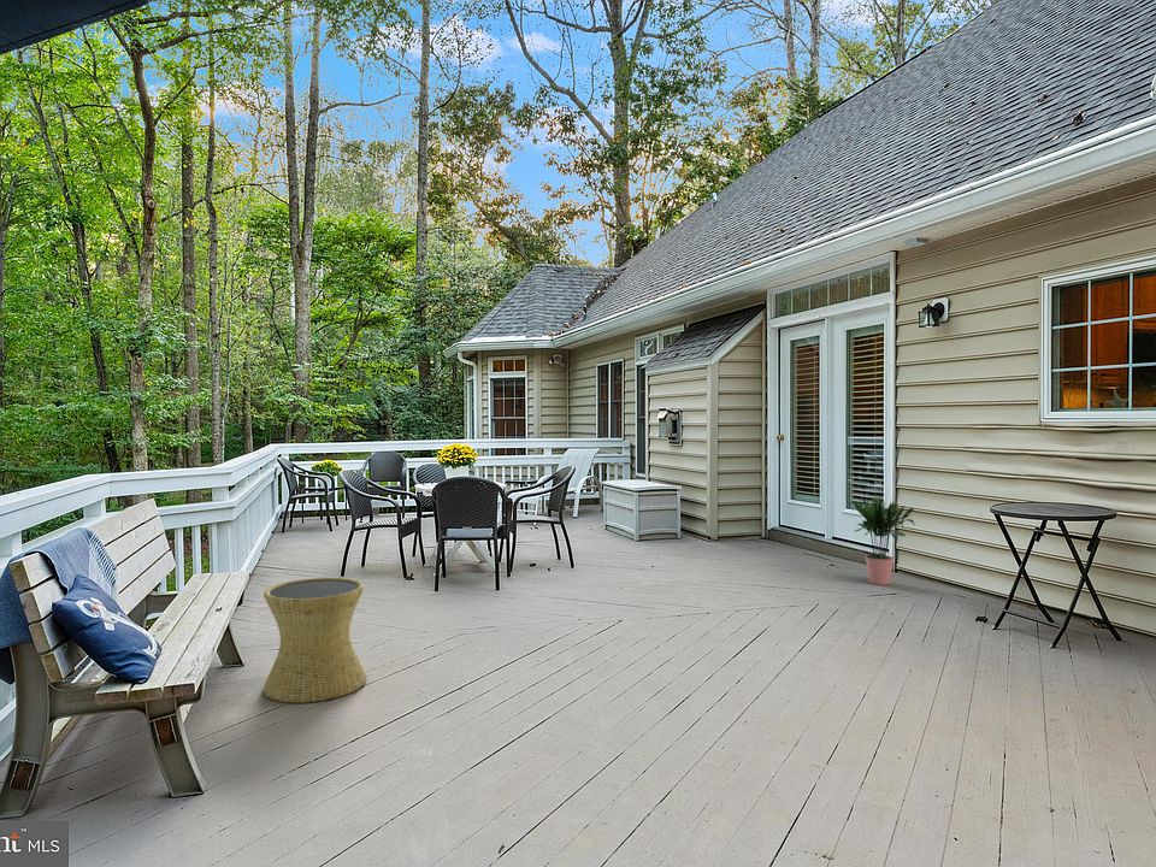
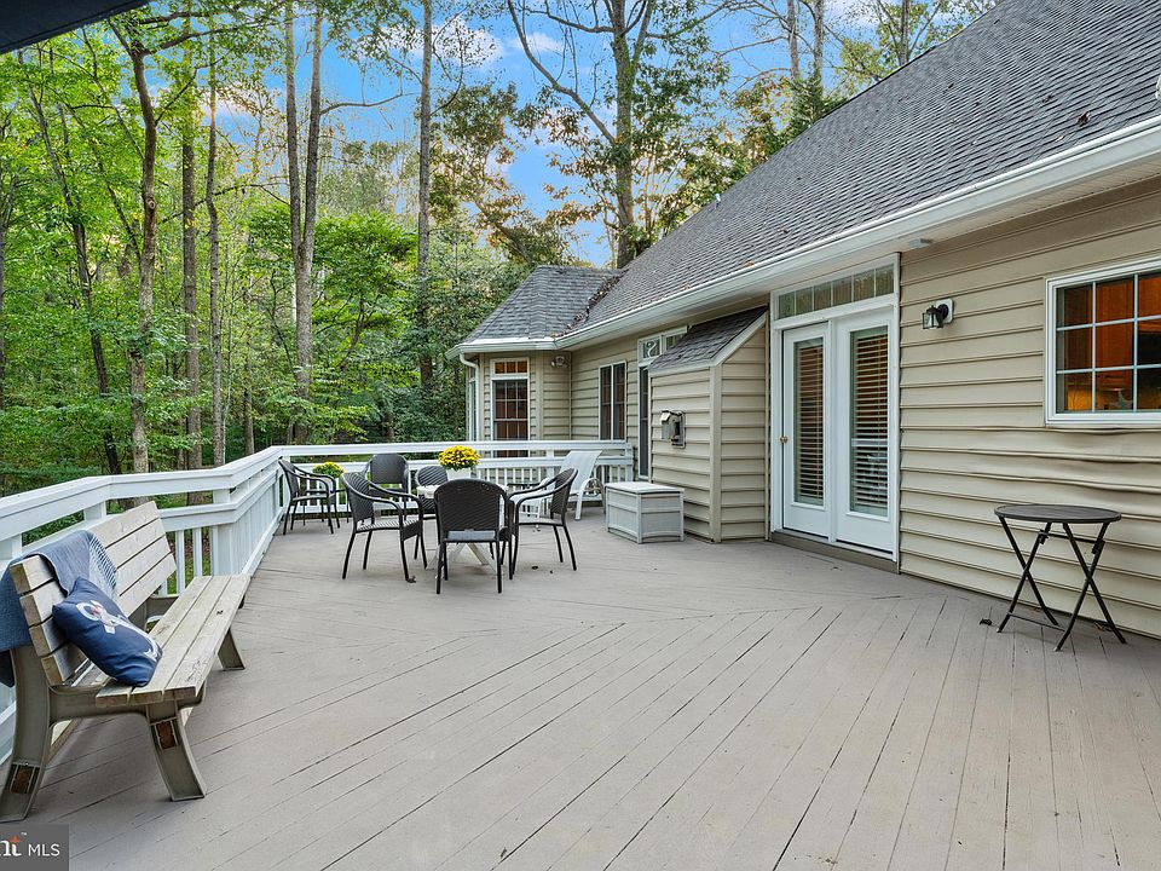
- side table (314, 636)
- potted plant (887, 538)
